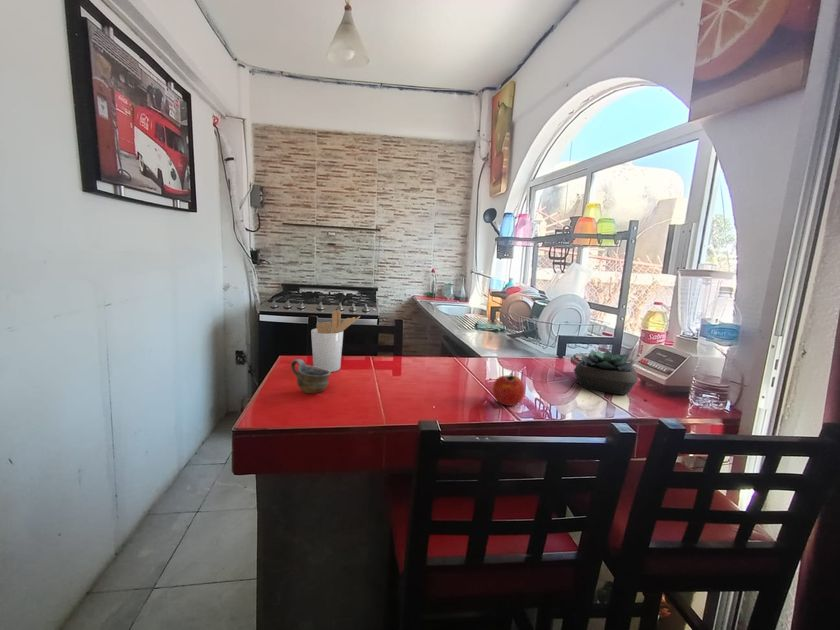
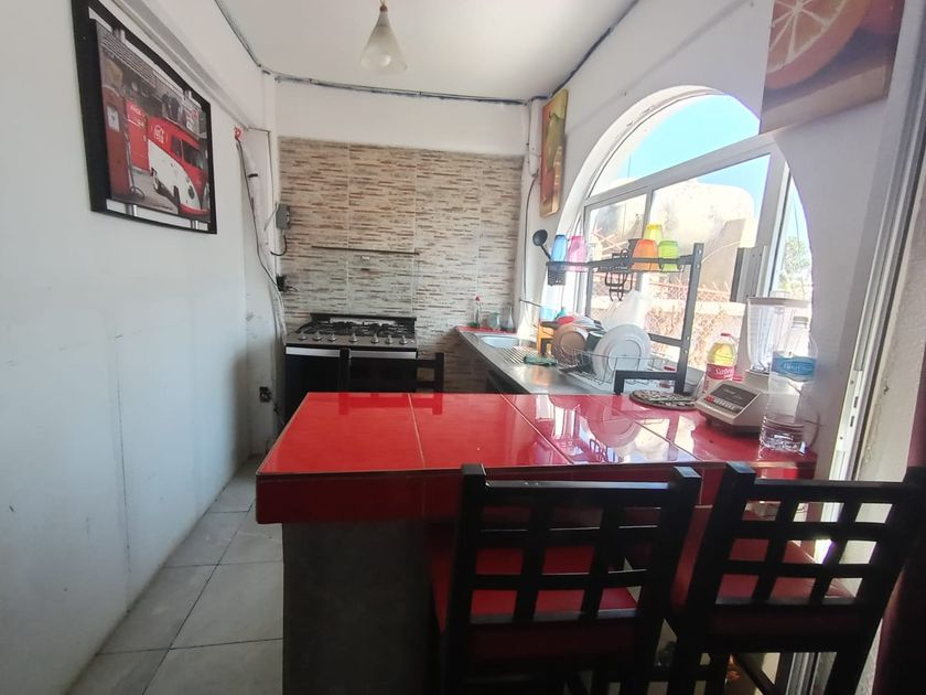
- succulent plant (605, 369)
- cup (312, 376)
- fruit (508, 388)
- utensil holder (334, 341)
